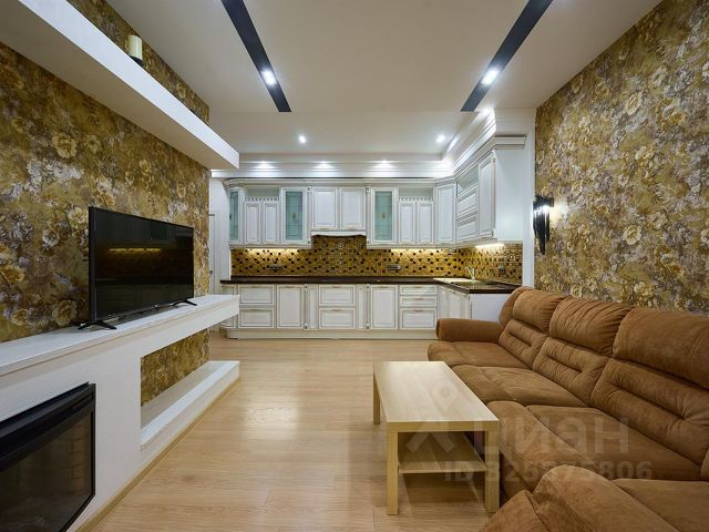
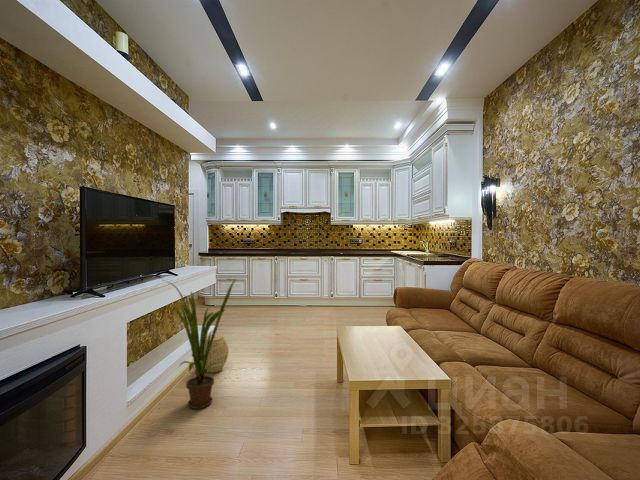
+ house plant (193, 342)
+ woven basket (214, 352)
